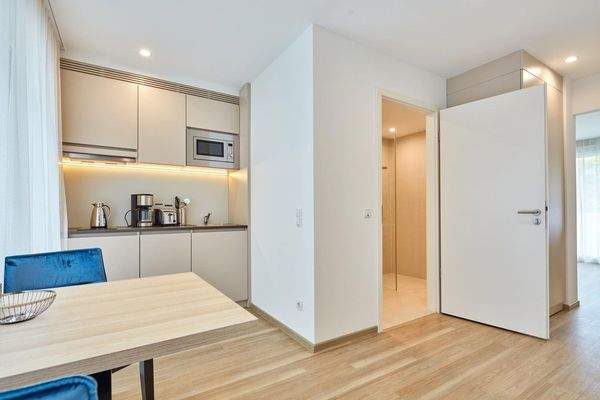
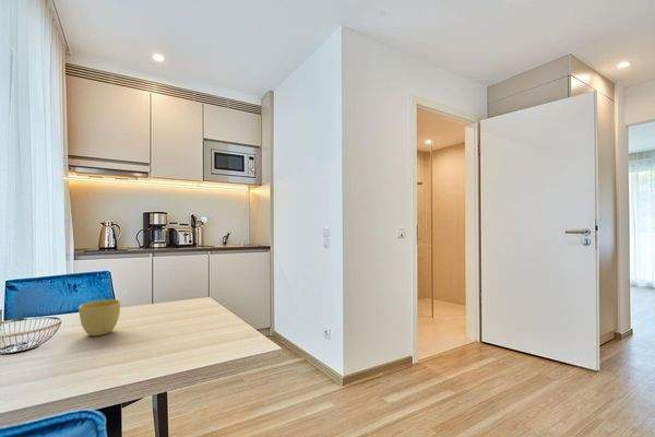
+ cup (99, 317)
